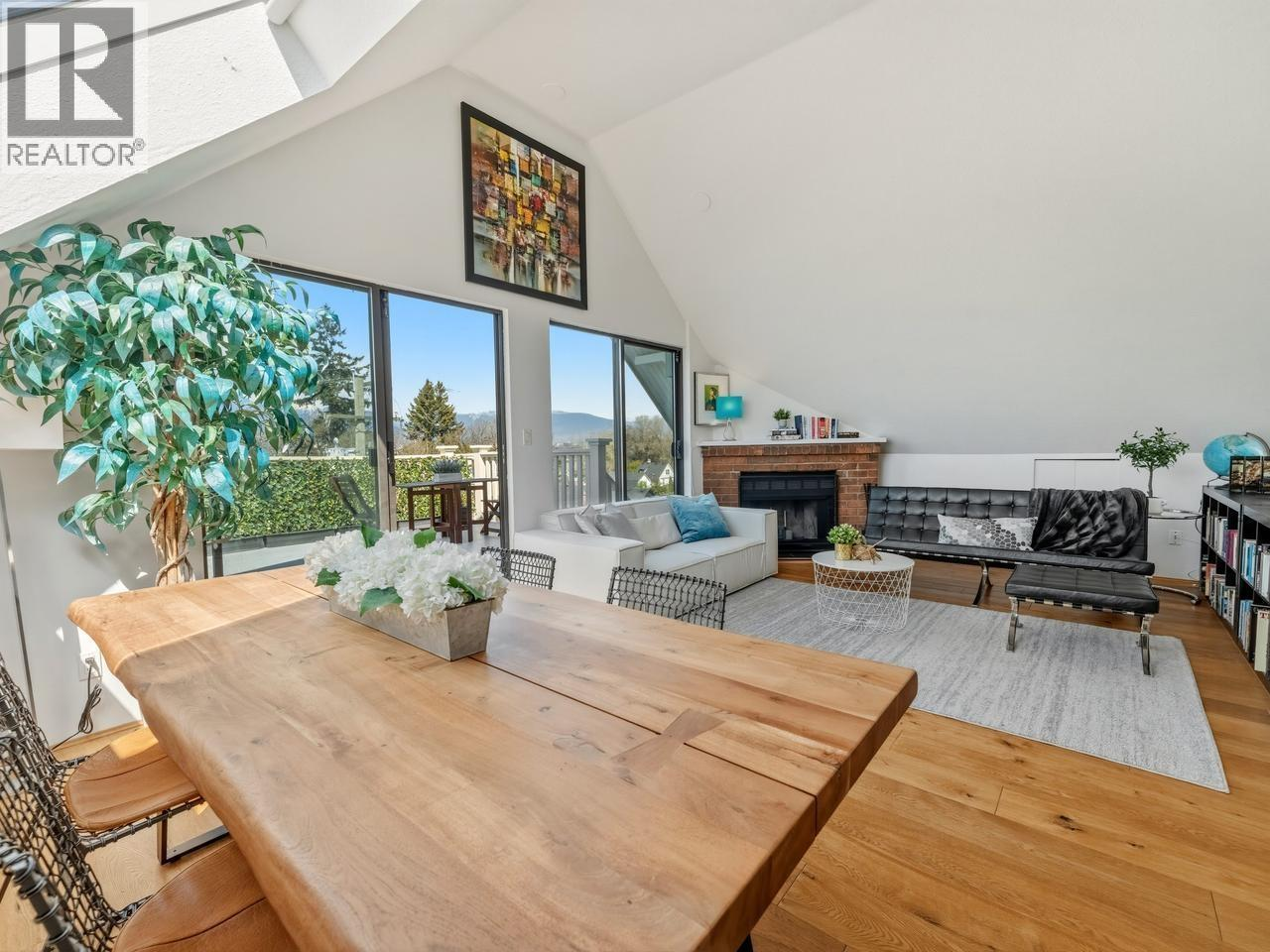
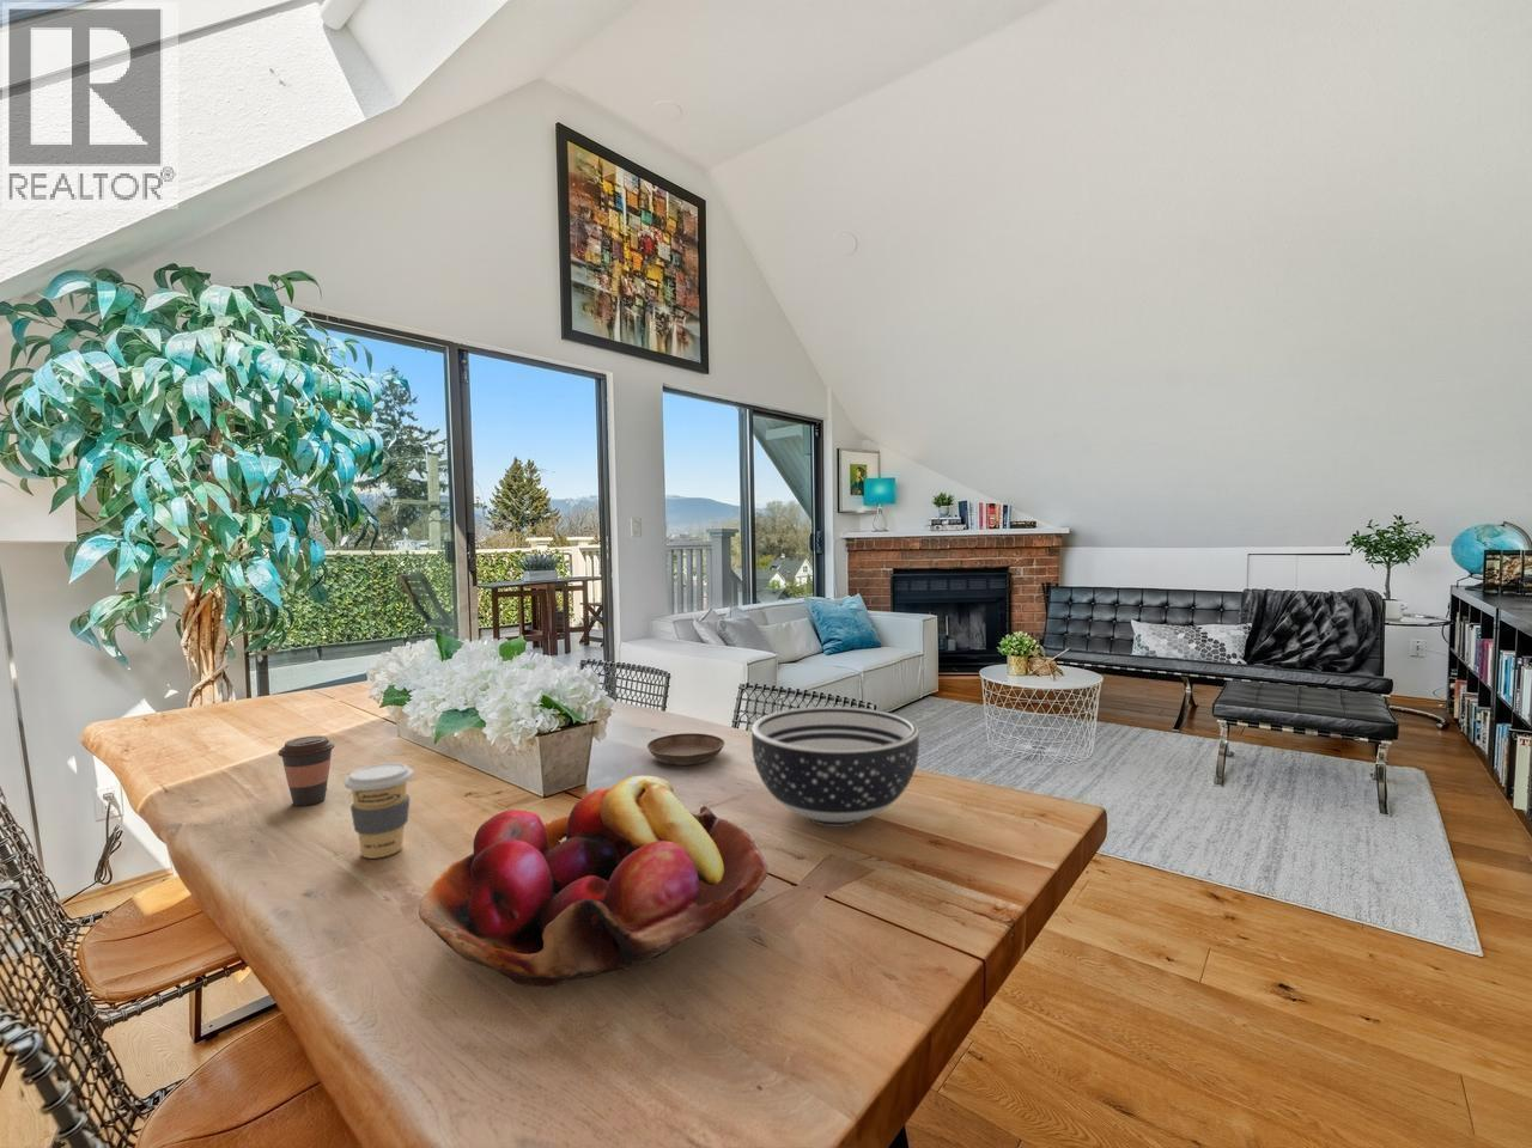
+ bowl (835, 771)
+ coffee cup (381, 809)
+ saucer (686, 750)
+ fruit basket (608, 861)
+ coffee cup (308, 771)
